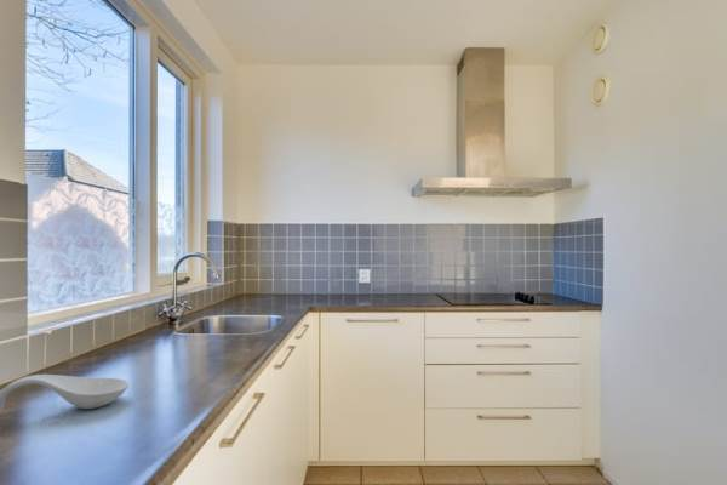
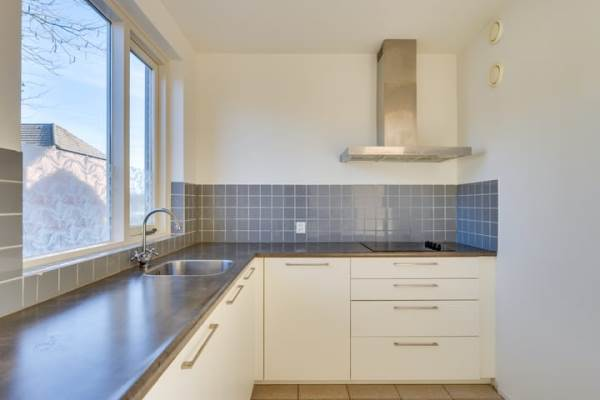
- spoon rest (63, 390)
